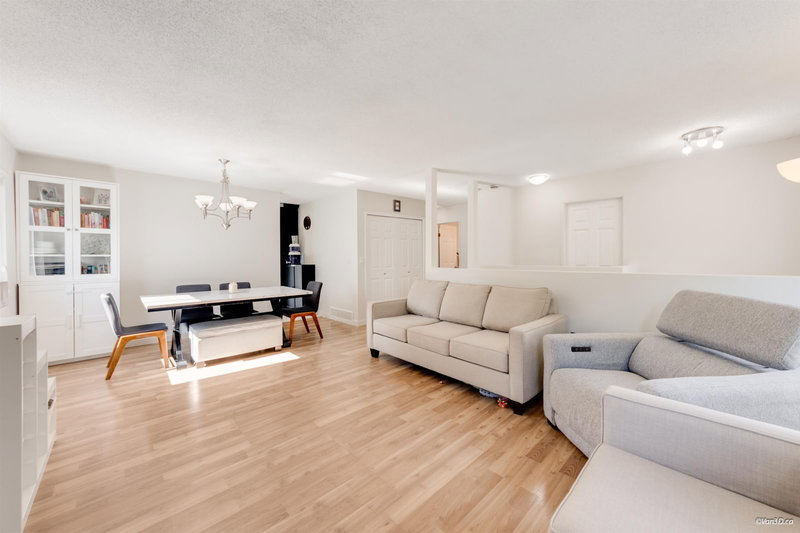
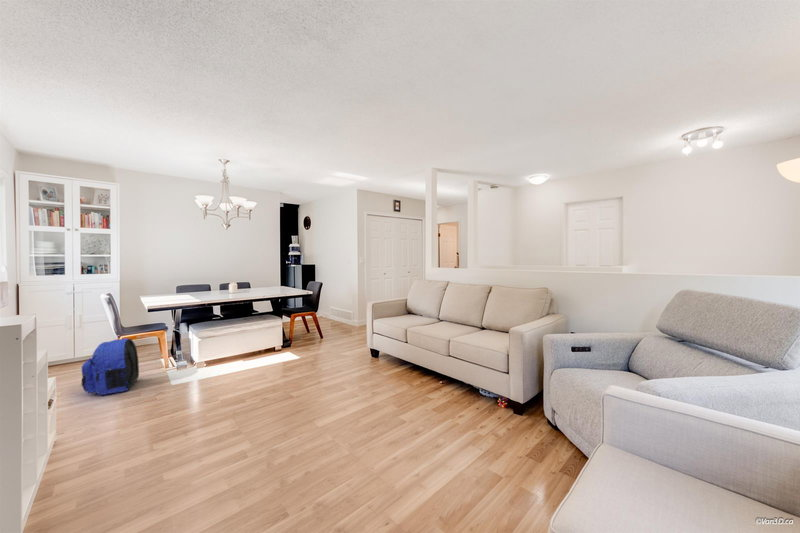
+ backpack (111, 365)
